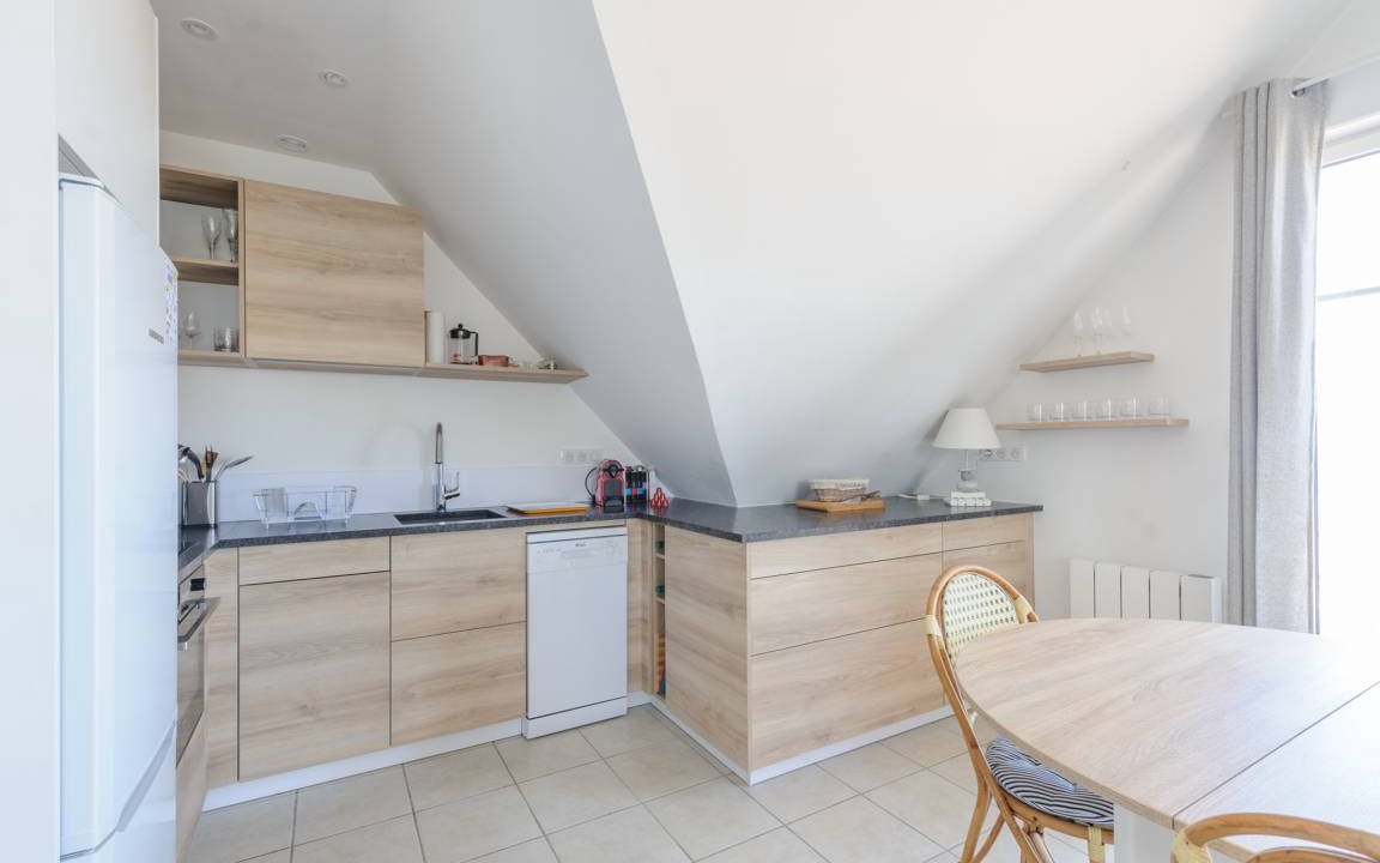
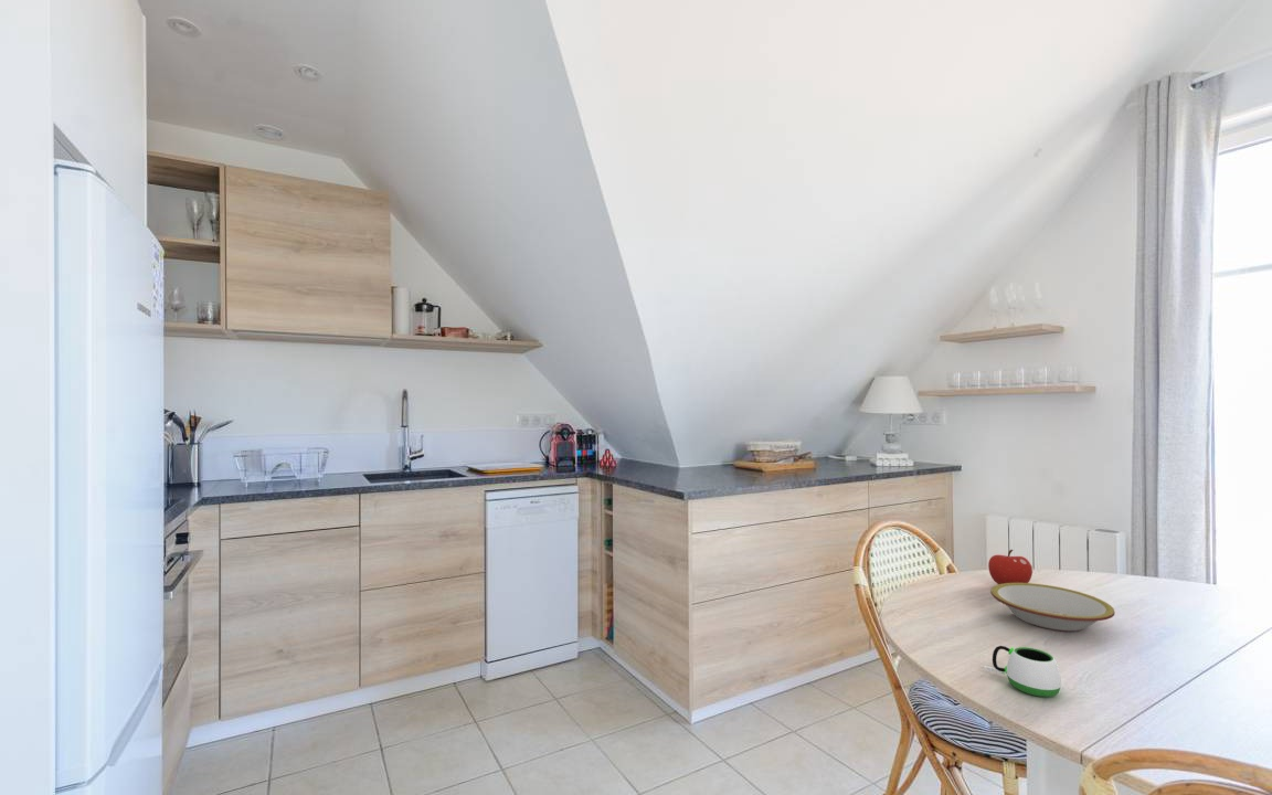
+ fruit (1009, 569)
+ bowl (1049, 610)
+ mug (1019, 667)
